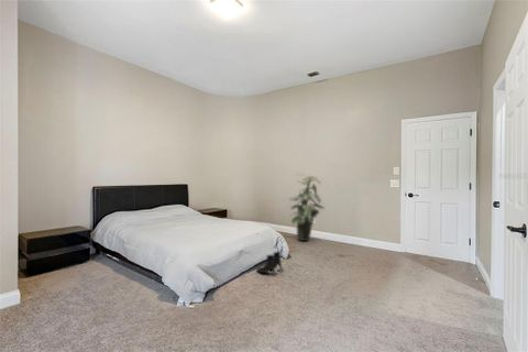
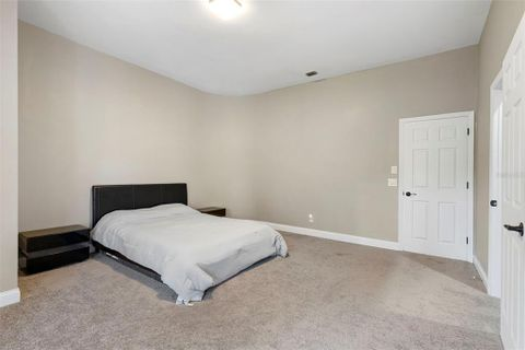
- indoor plant (304, 206)
- boots (268, 261)
